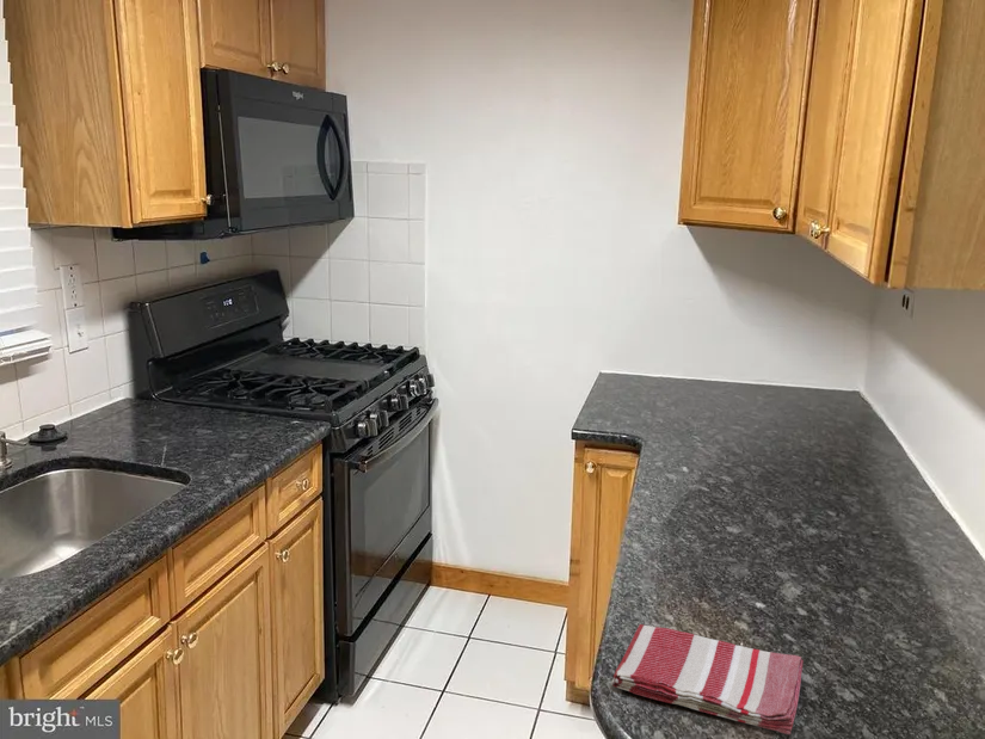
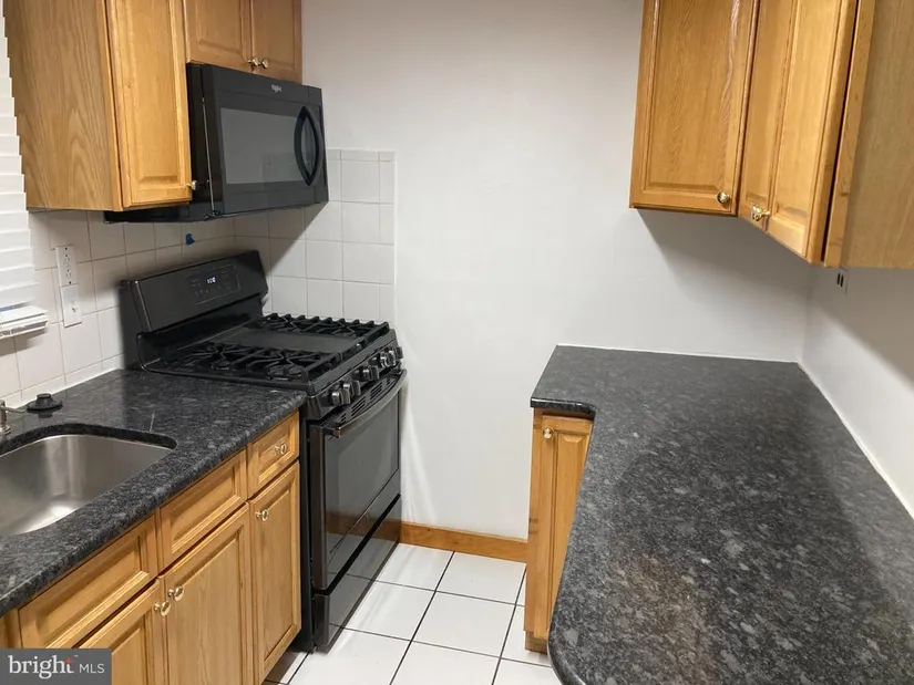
- dish towel (709, 670)
